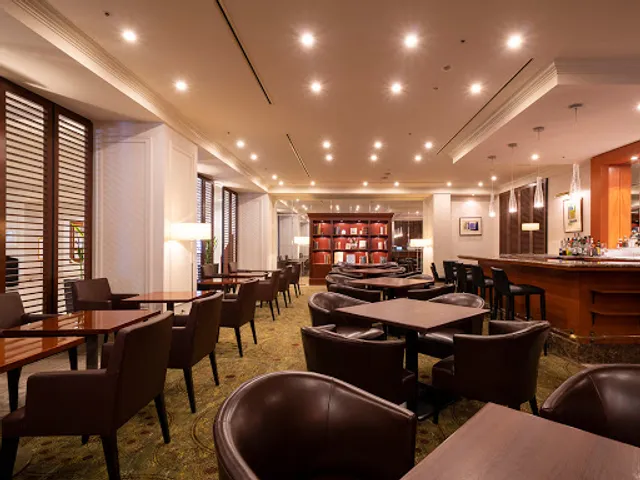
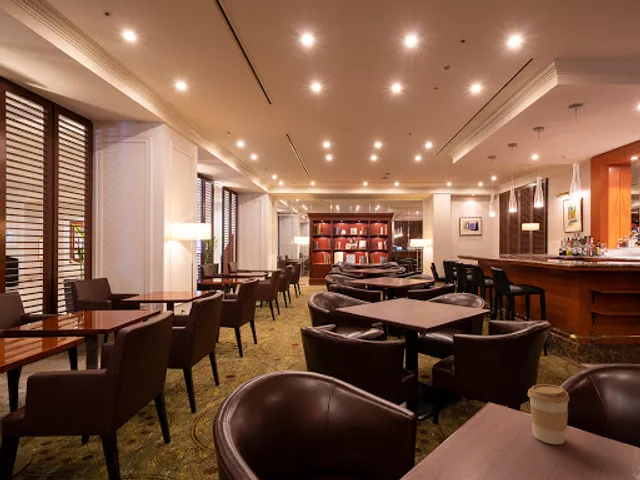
+ coffee cup (548, 412)
